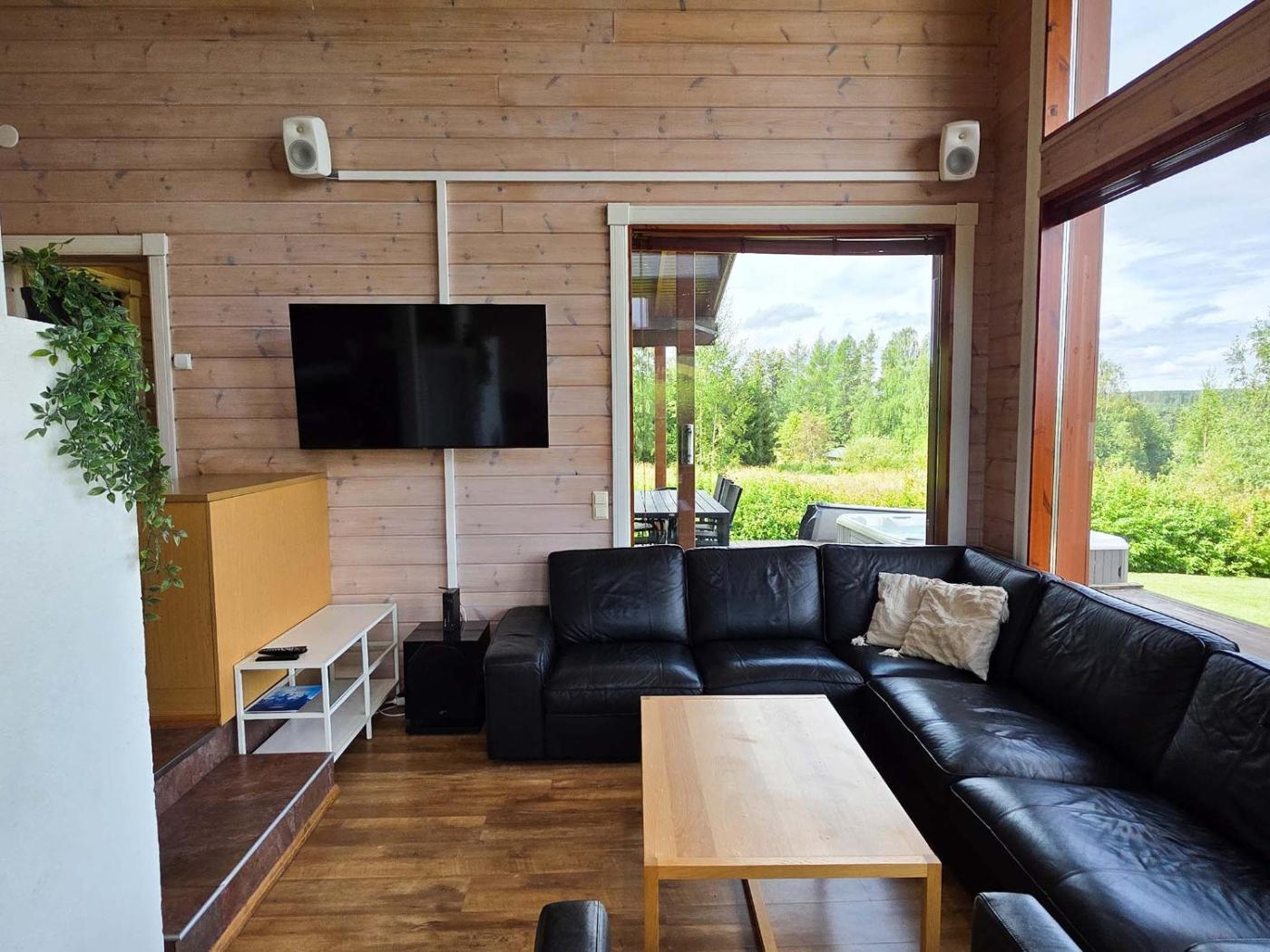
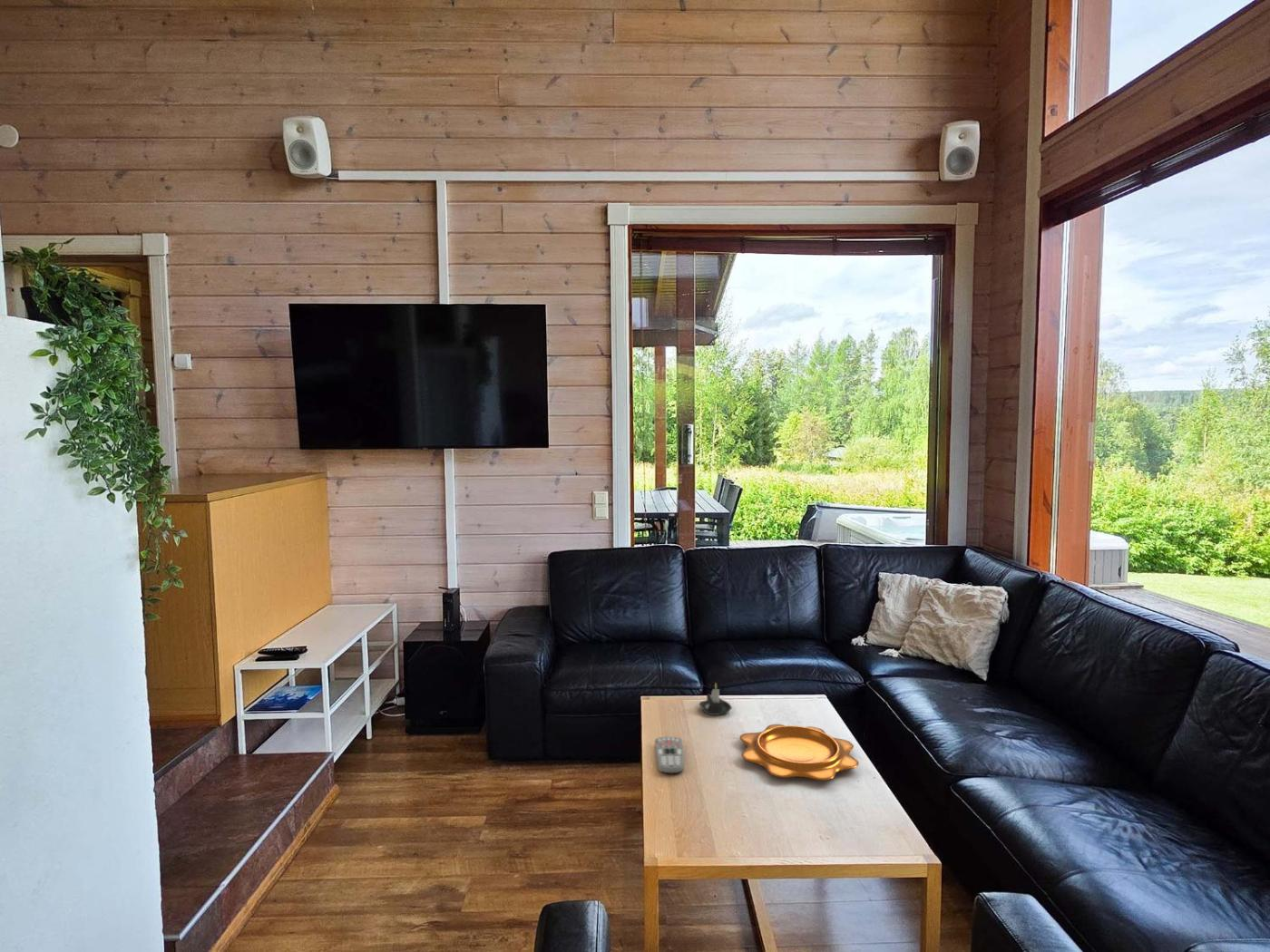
+ candle (714, 695)
+ decorative bowl (796, 749)
+ remote control (669, 754)
